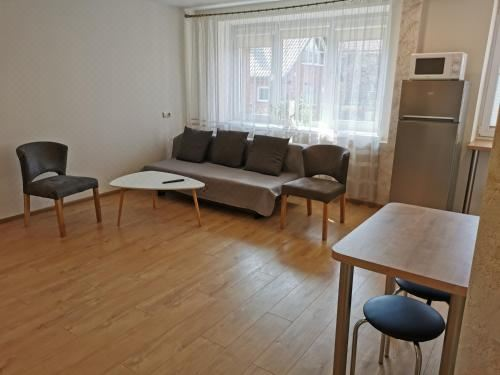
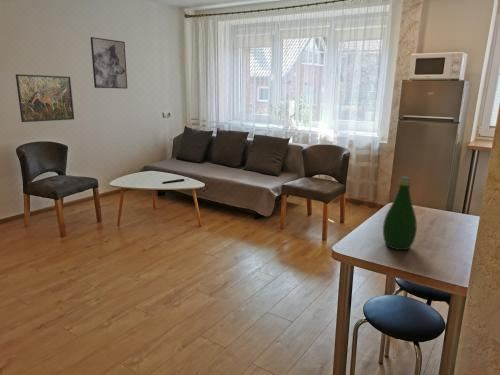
+ wall art (109, 64)
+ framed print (46, 98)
+ bottle (401, 212)
